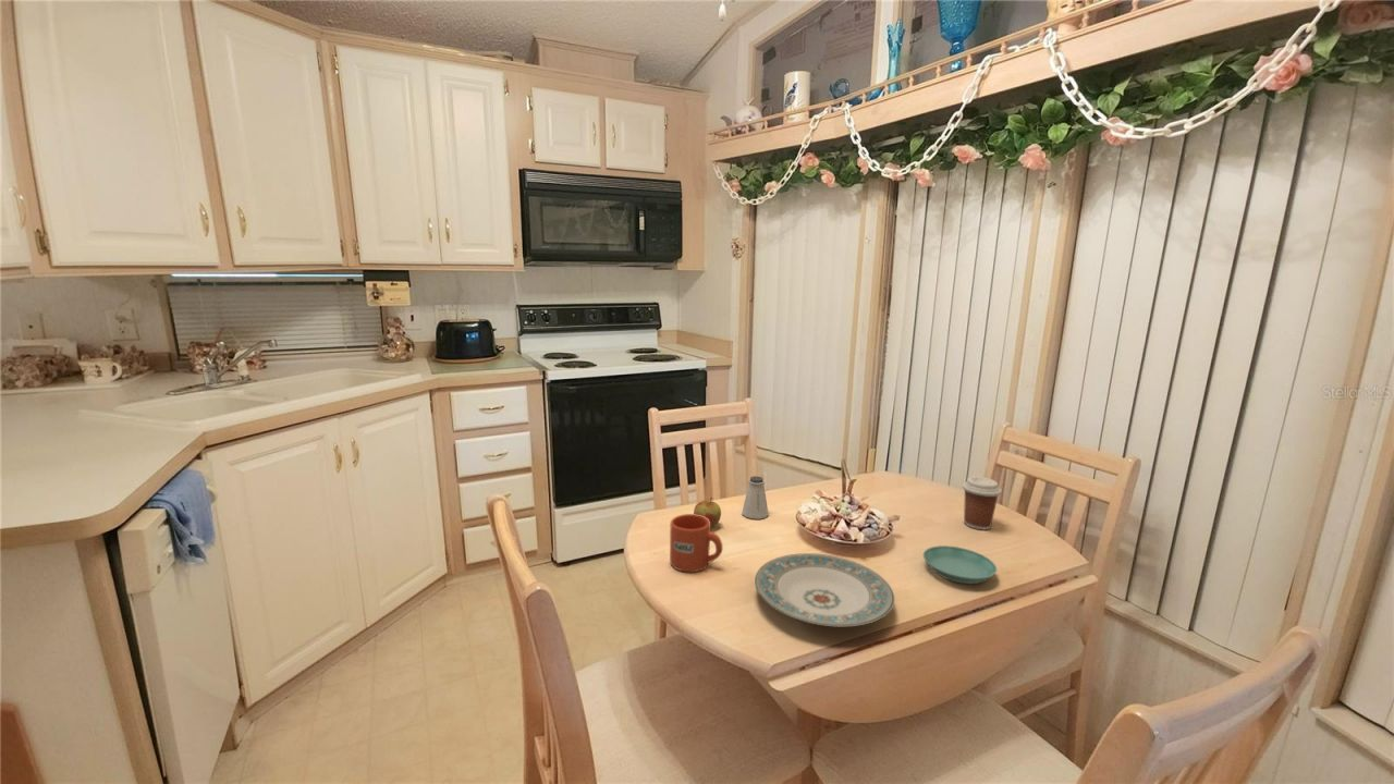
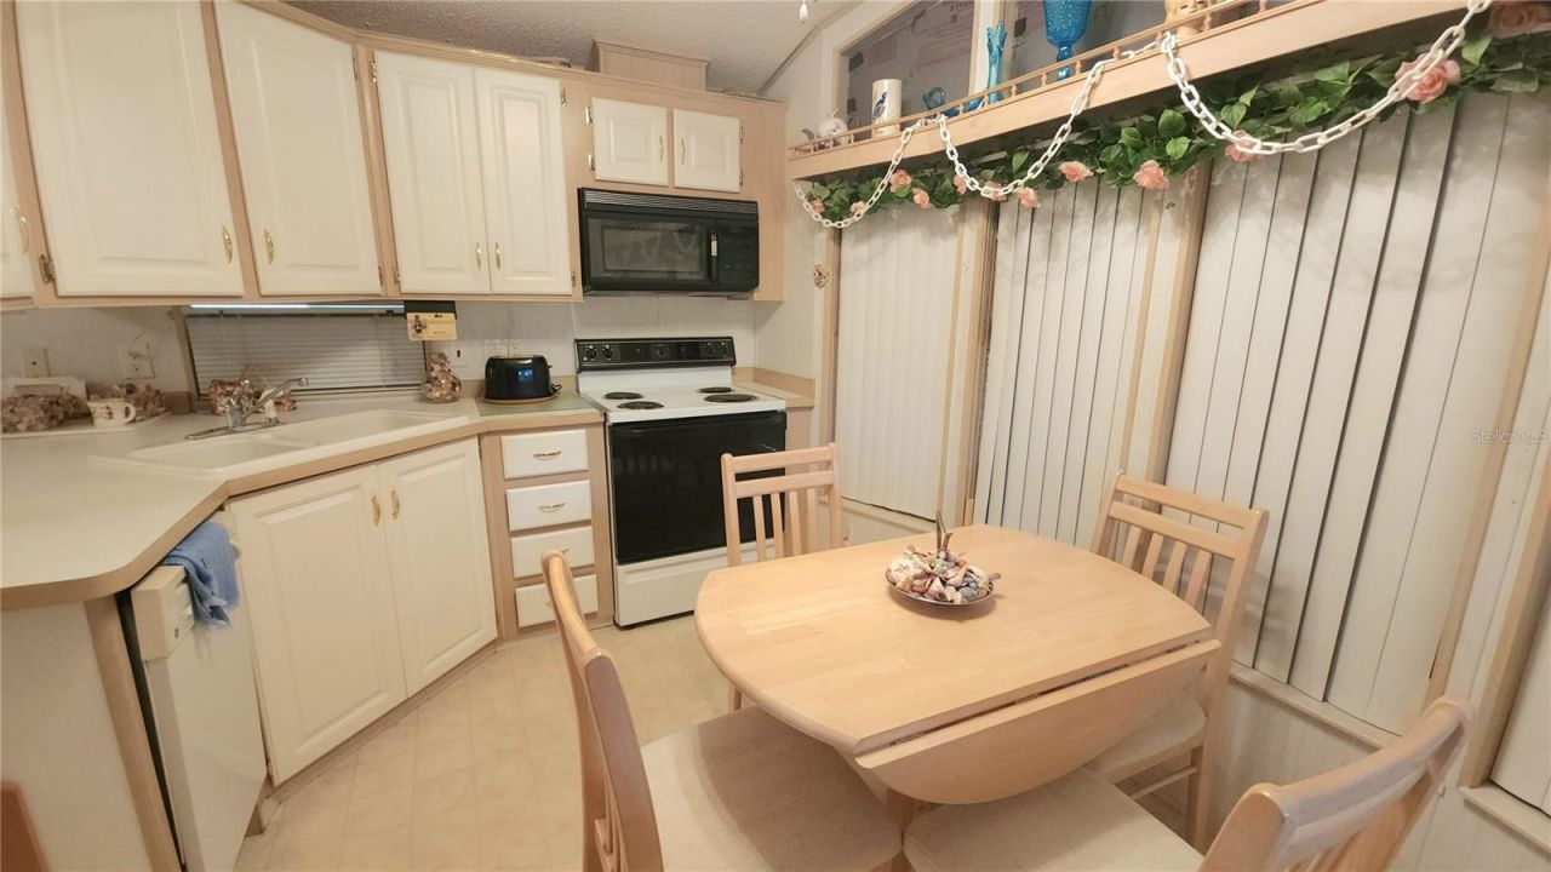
- coffee cup (979, 502)
- mug (696, 543)
- saucer (958, 566)
- saltshaker (756, 495)
- plate (822, 592)
- apple (707, 511)
